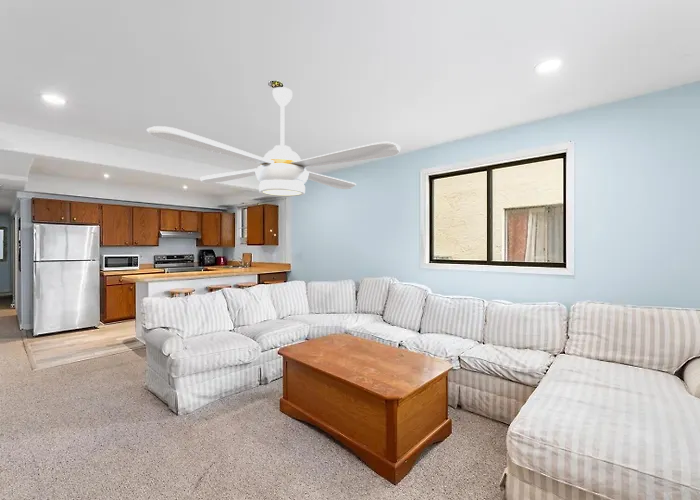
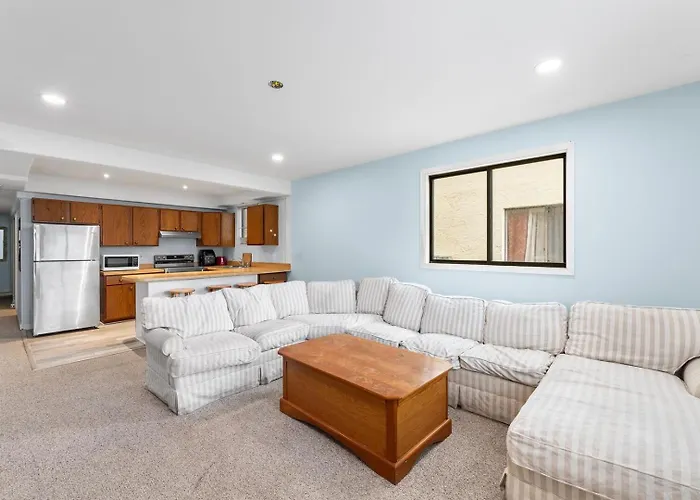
- ceiling fan (282, 142)
